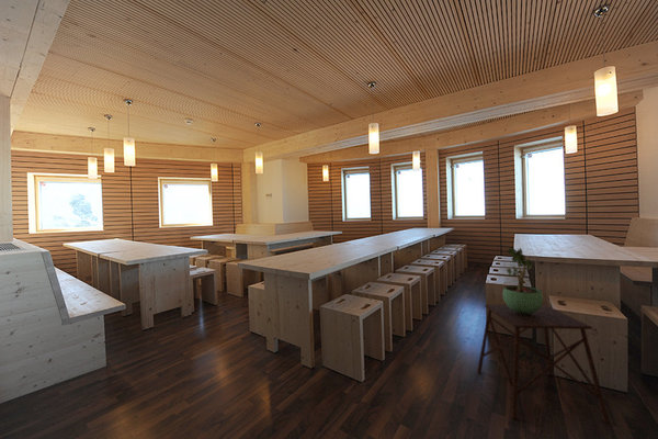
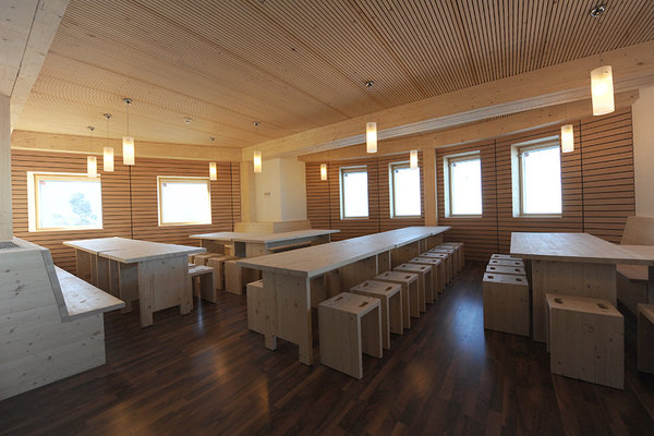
- side table (533, 350)
- potted plant (522, 280)
